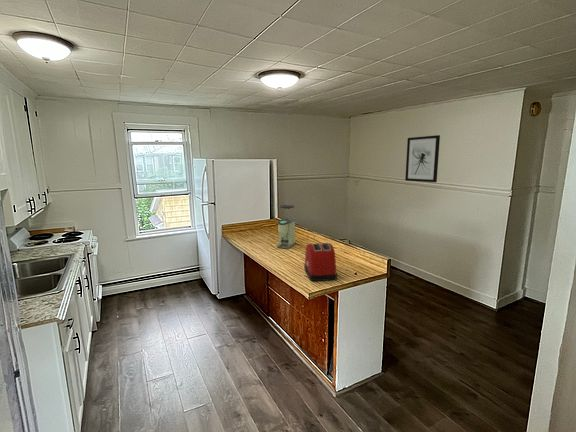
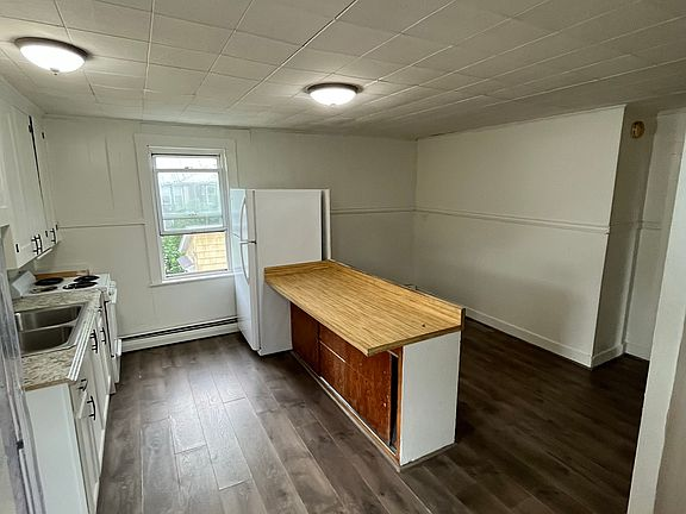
- toaster (319, 258)
- wall art (421, 159)
- coffee grinder (286, 226)
